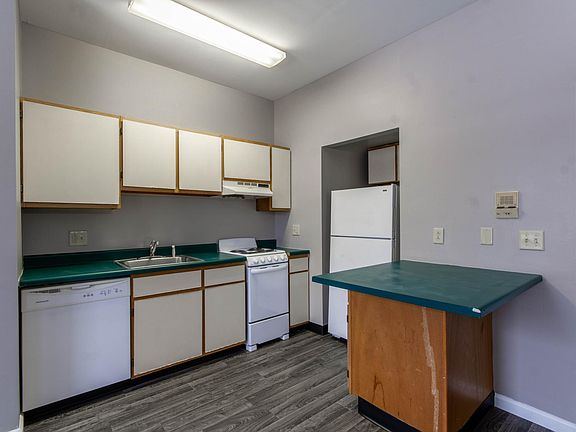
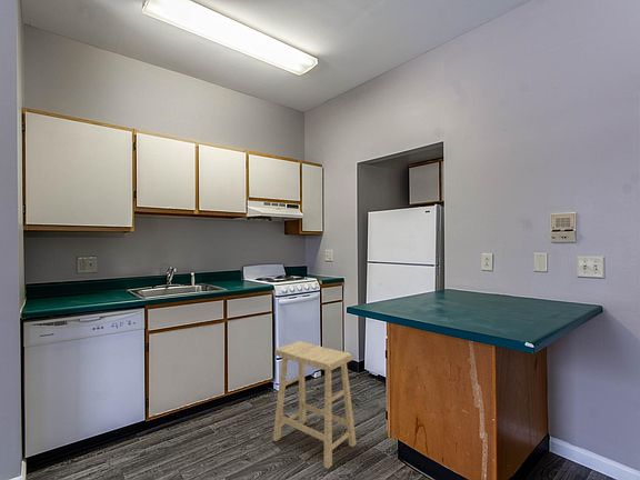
+ stool (304, 397)
